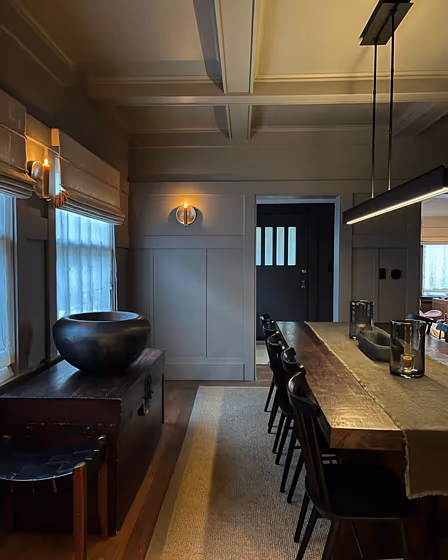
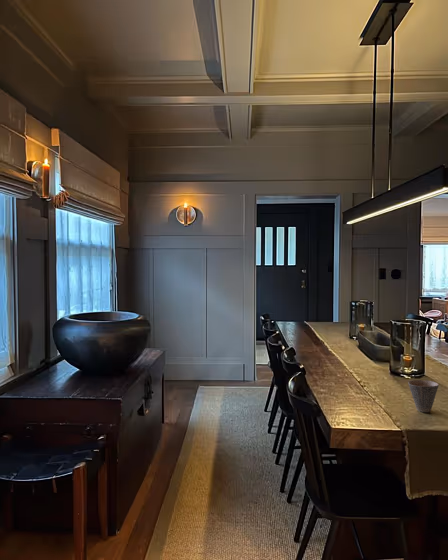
+ cup (422, 396)
